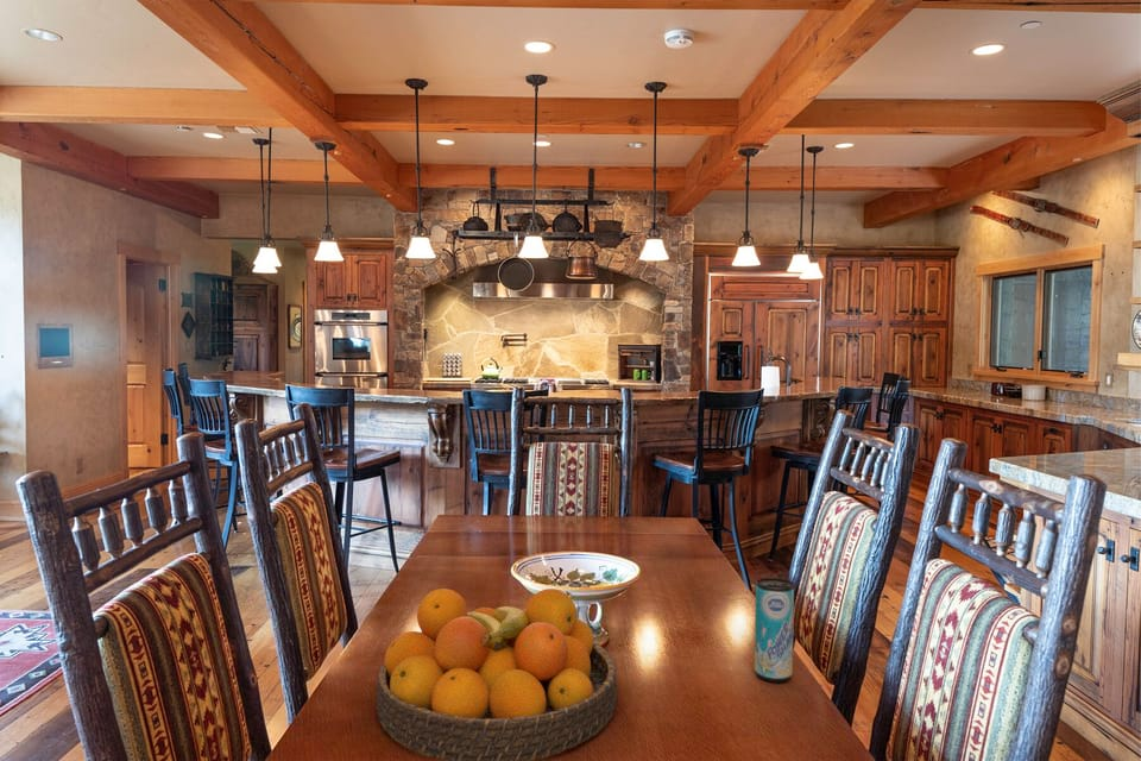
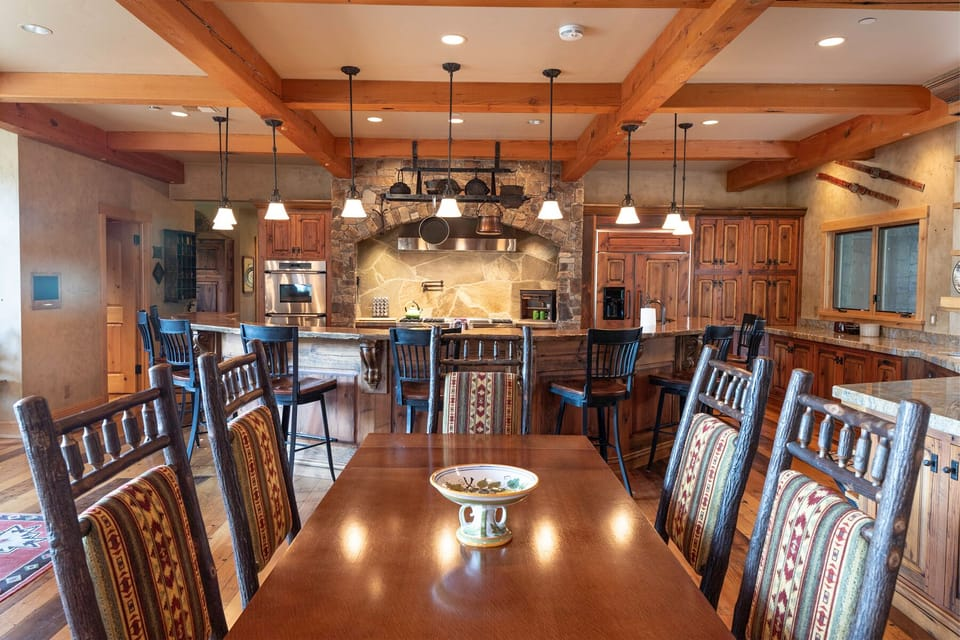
- fruit bowl (498, 649)
- beverage can (774, 629)
